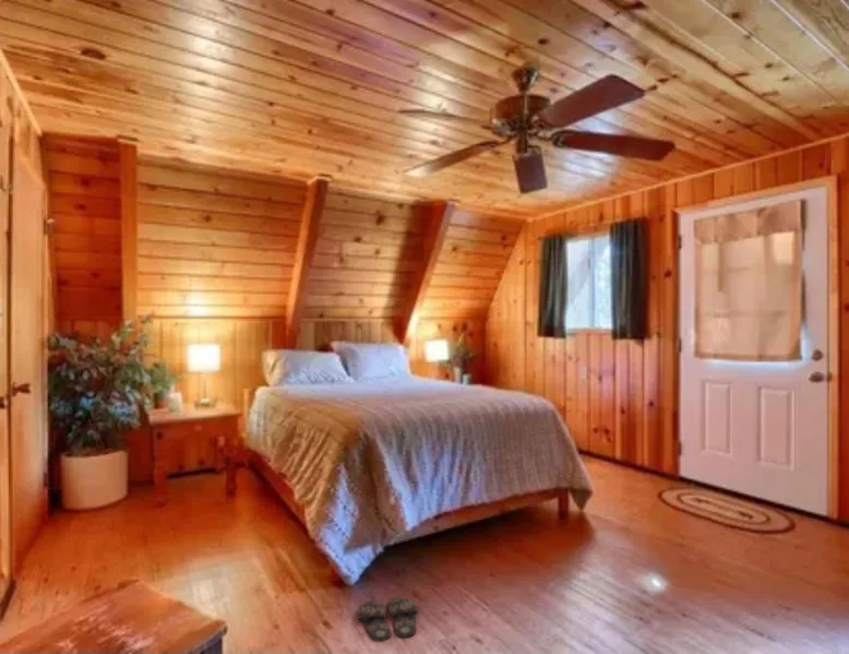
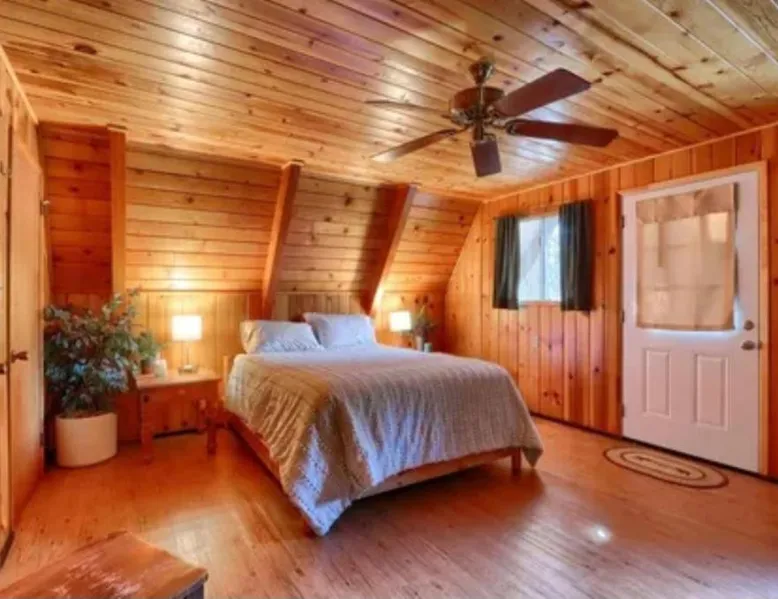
- slippers (390, 613)
